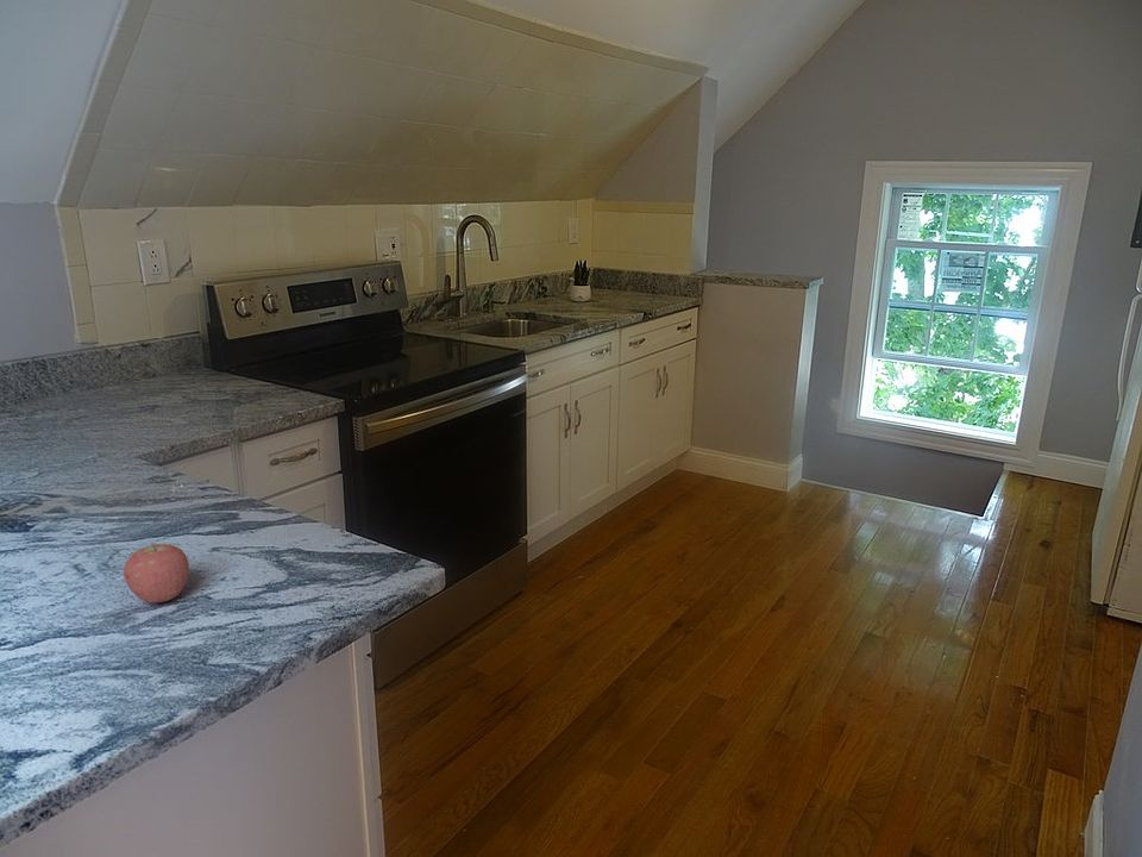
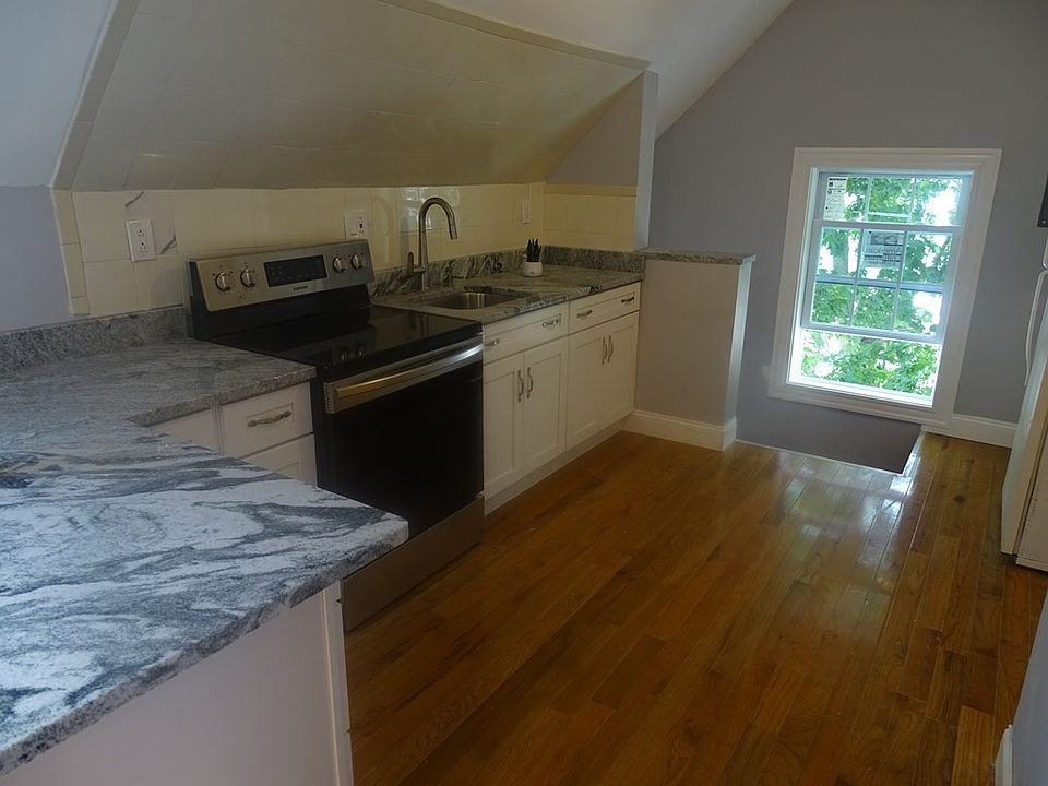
- apple (157, 570)
